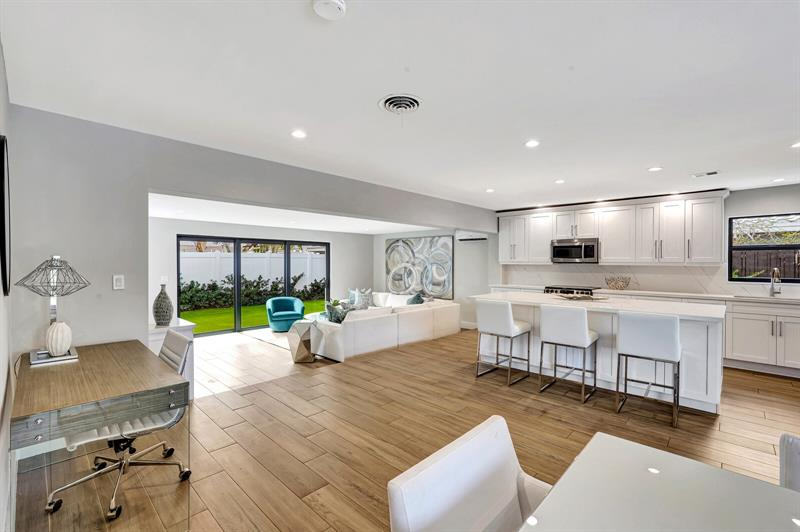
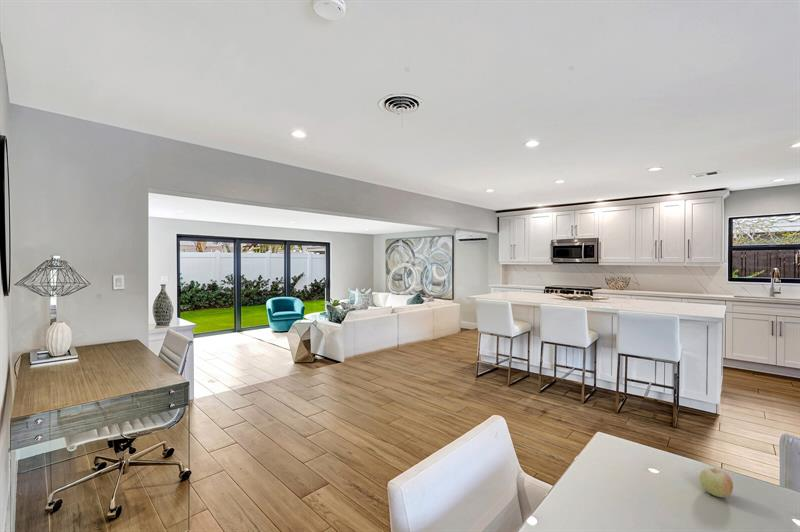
+ fruit (716, 480)
